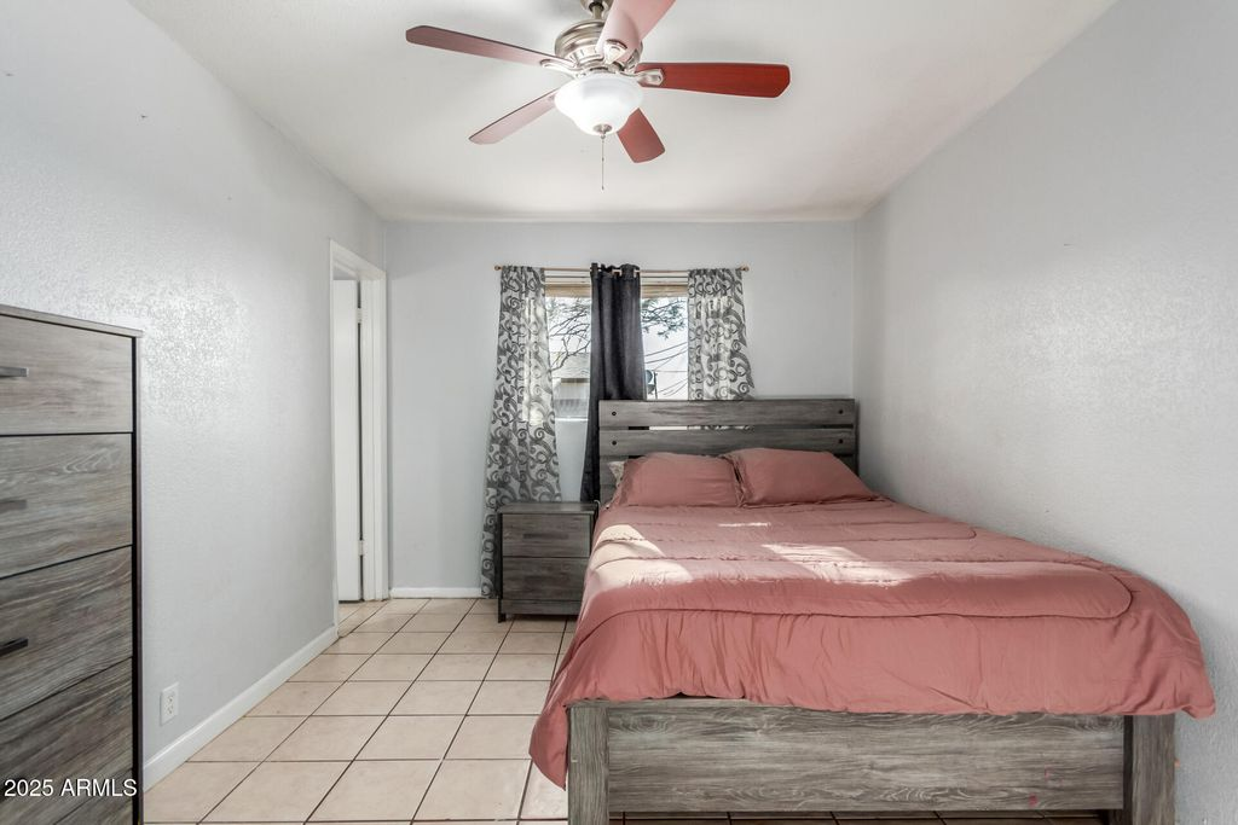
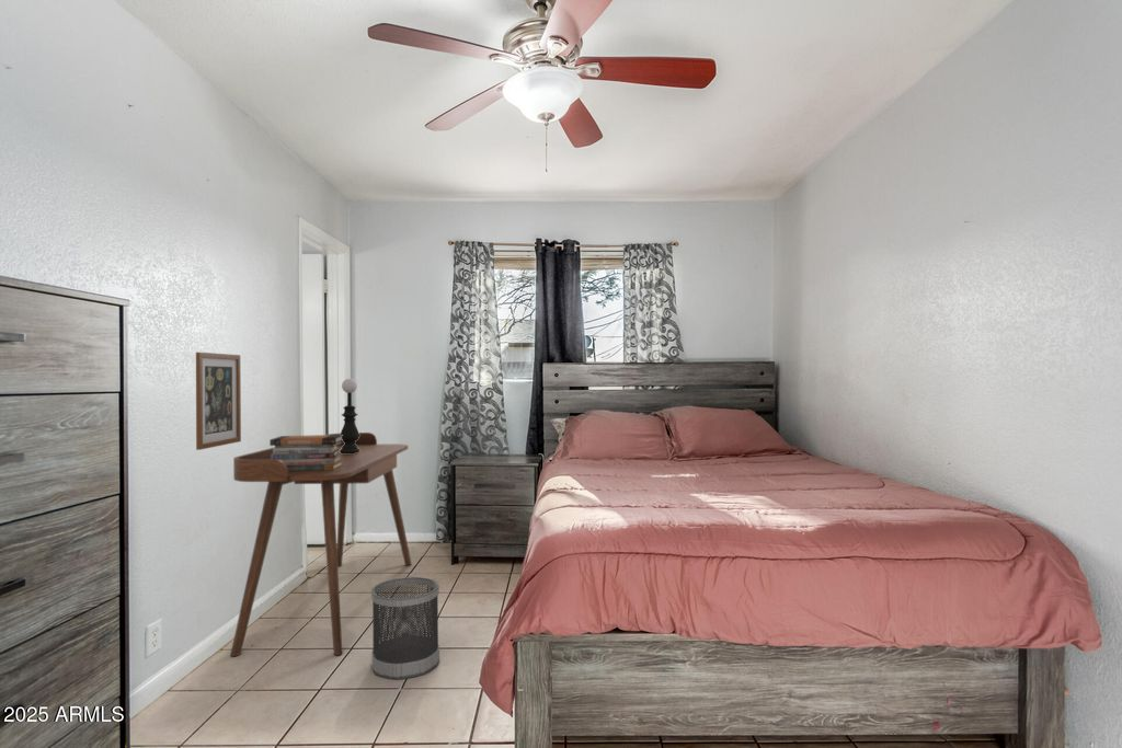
+ book stack (307, 451)
+ wall art (219, 399)
+ wastebasket (405, 625)
+ table lamp (350, 415)
+ desk (337, 522)
